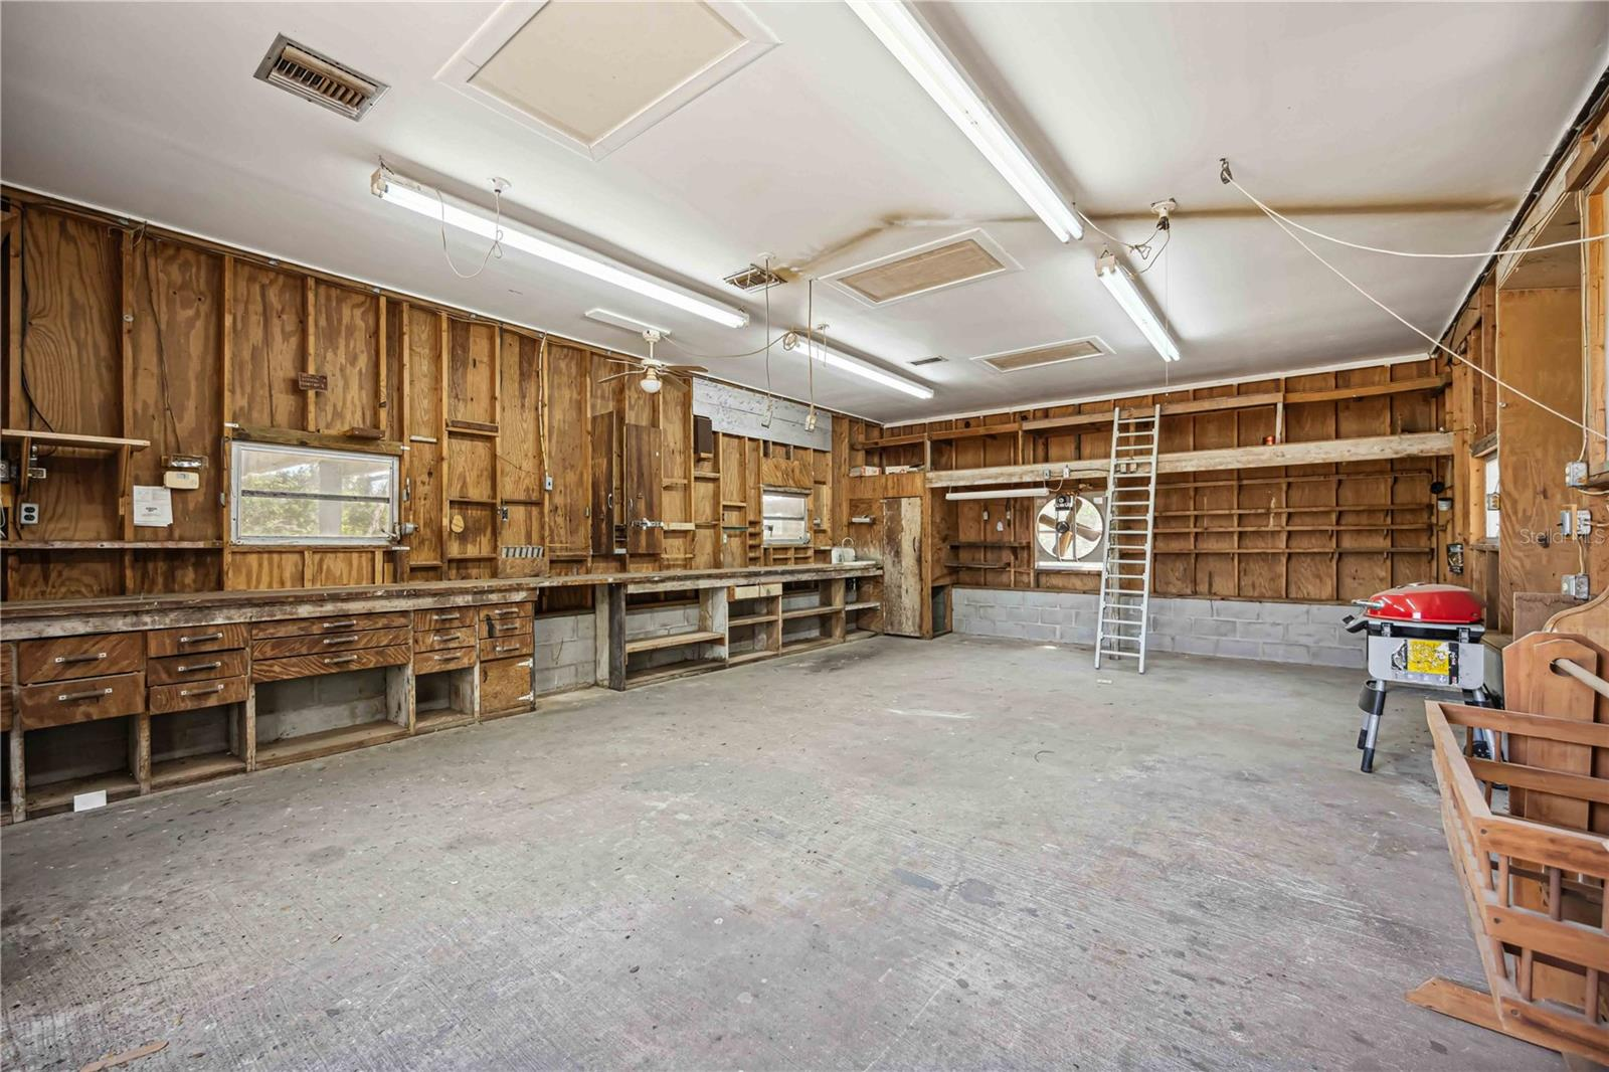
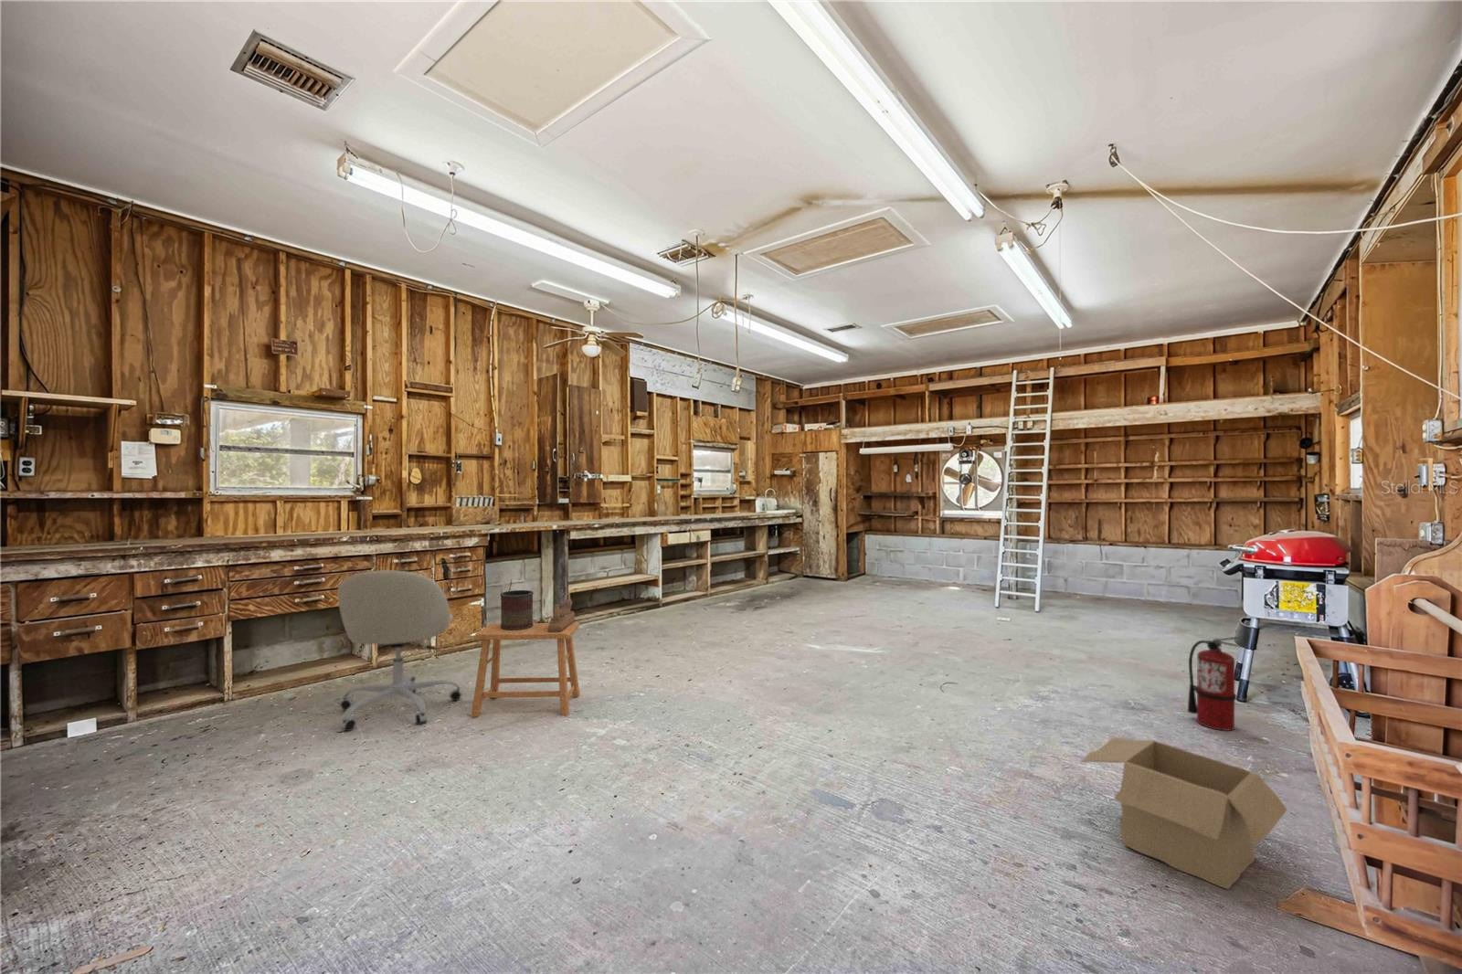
+ office chair (399, 636)
+ cardboard box (1177, 804)
+ paint can (516, 610)
+ hand plane (561, 614)
+ stool (528, 678)
+ fire extinguisher (1213, 677)
